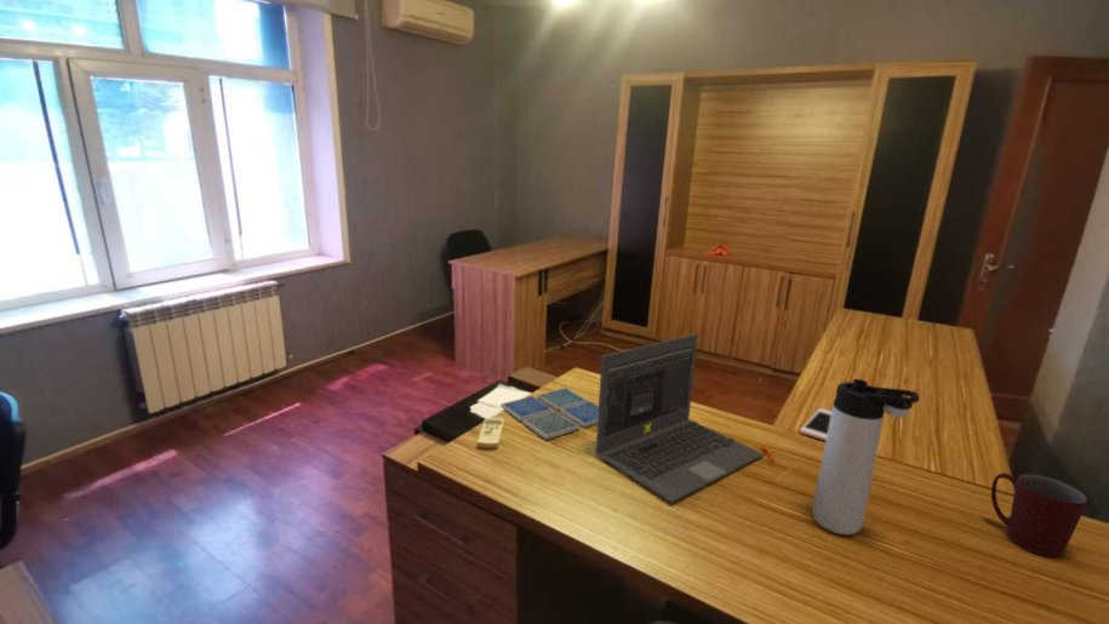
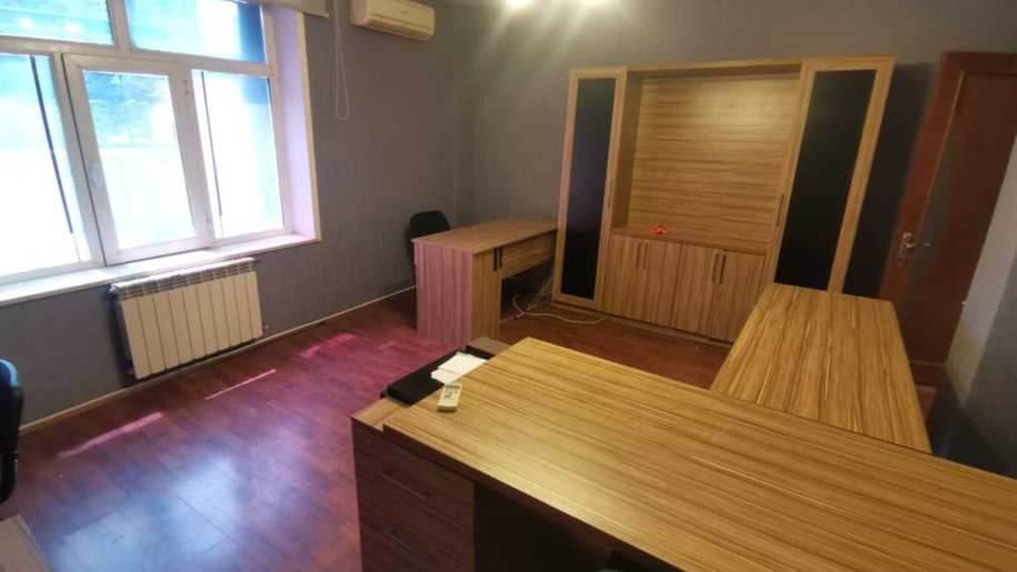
- drink coaster (556, 410)
- mug (1031, 510)
- thermos bottle (861, 458)
- laptop (690, 405)
- cell phone (828, 424)
